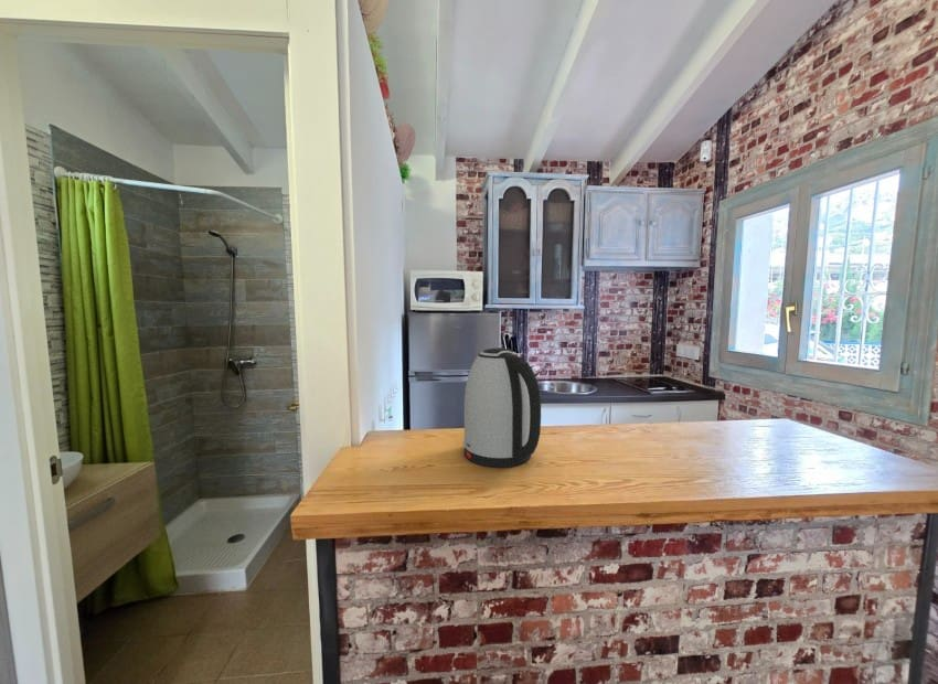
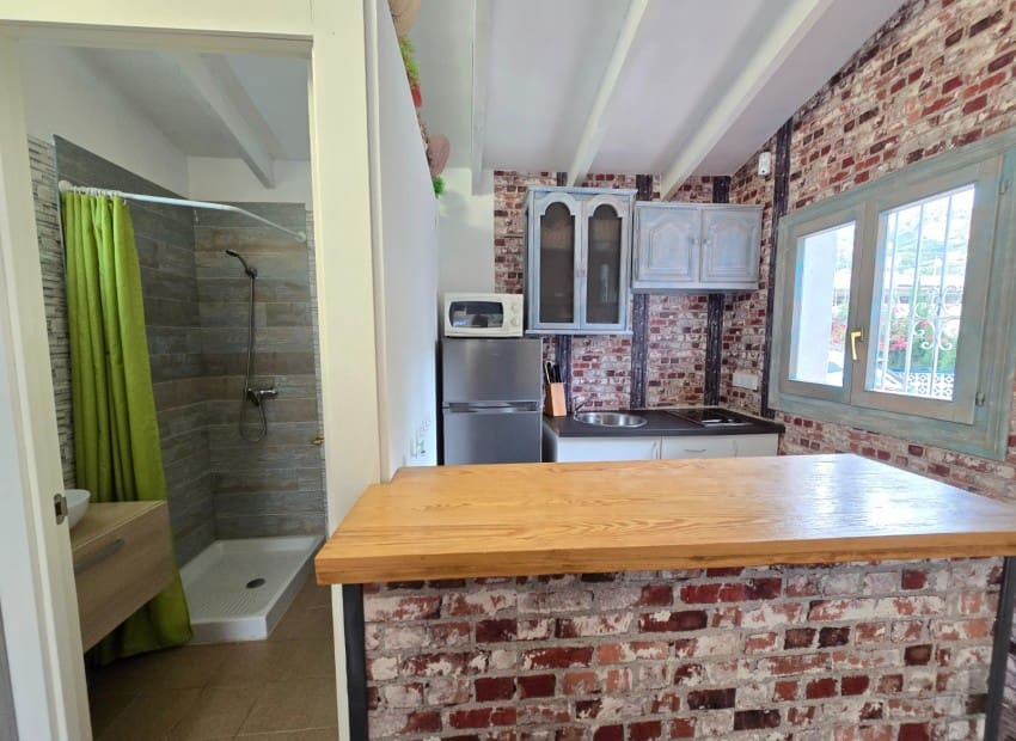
- kettle (504, 404)
